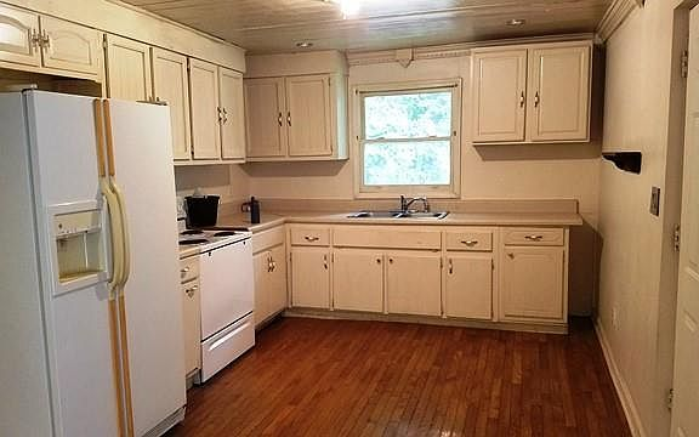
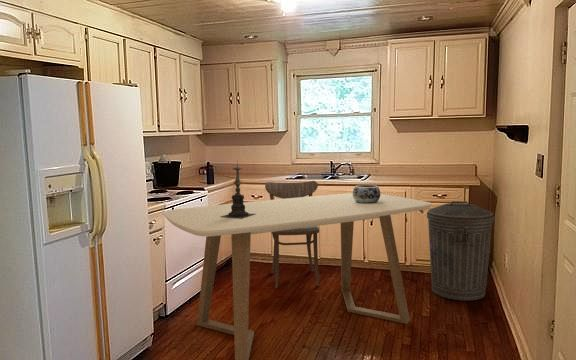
+ dining table (297, 228)
+ dining chair (293, 231)
+ decorative bowl (366, 193)
+ candle holder (237, 187)
+ trash can (458, 246)
